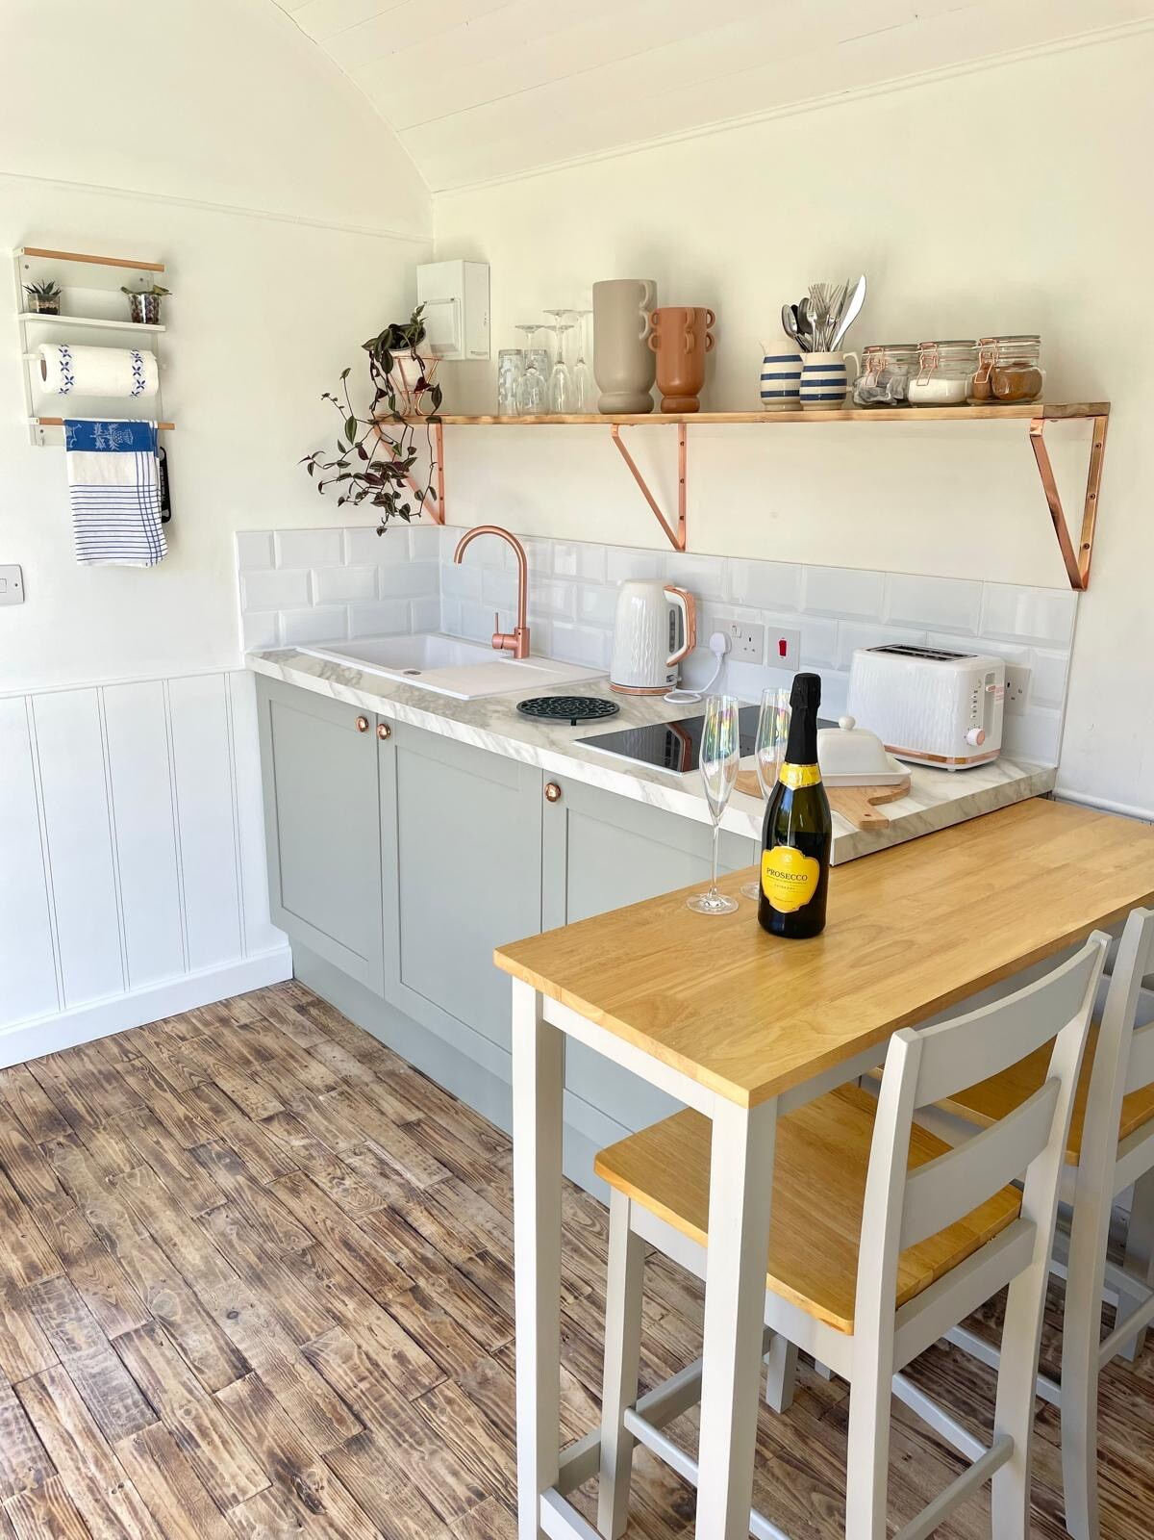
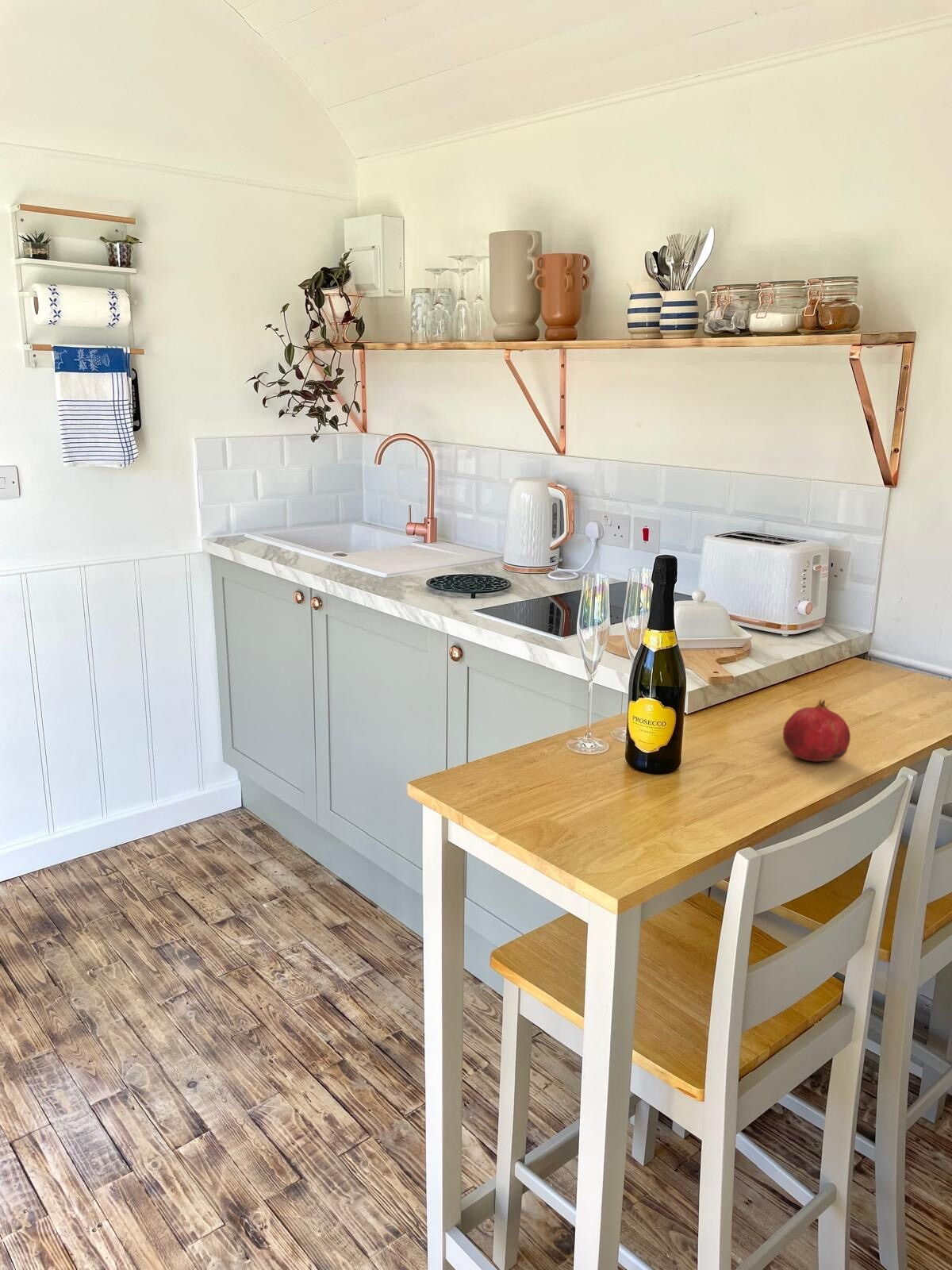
+ fruit (816, 729)
